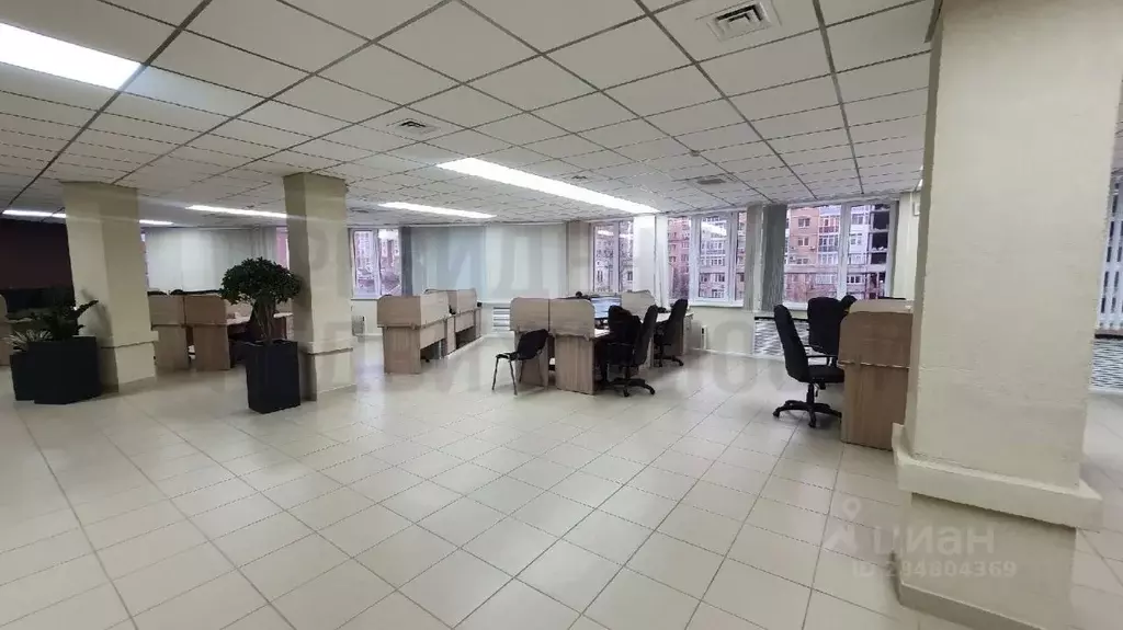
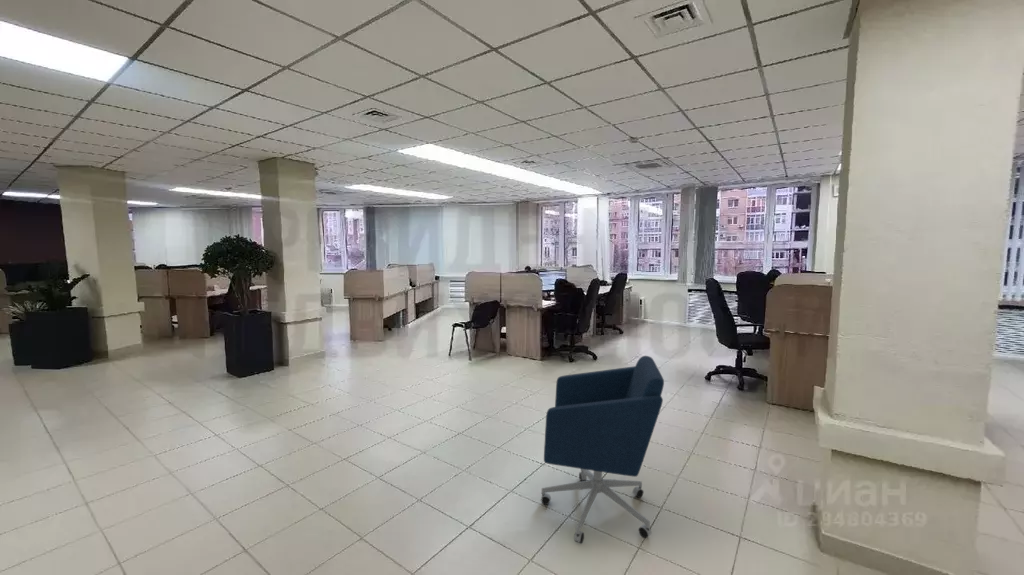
+ office chair (600, 437)
